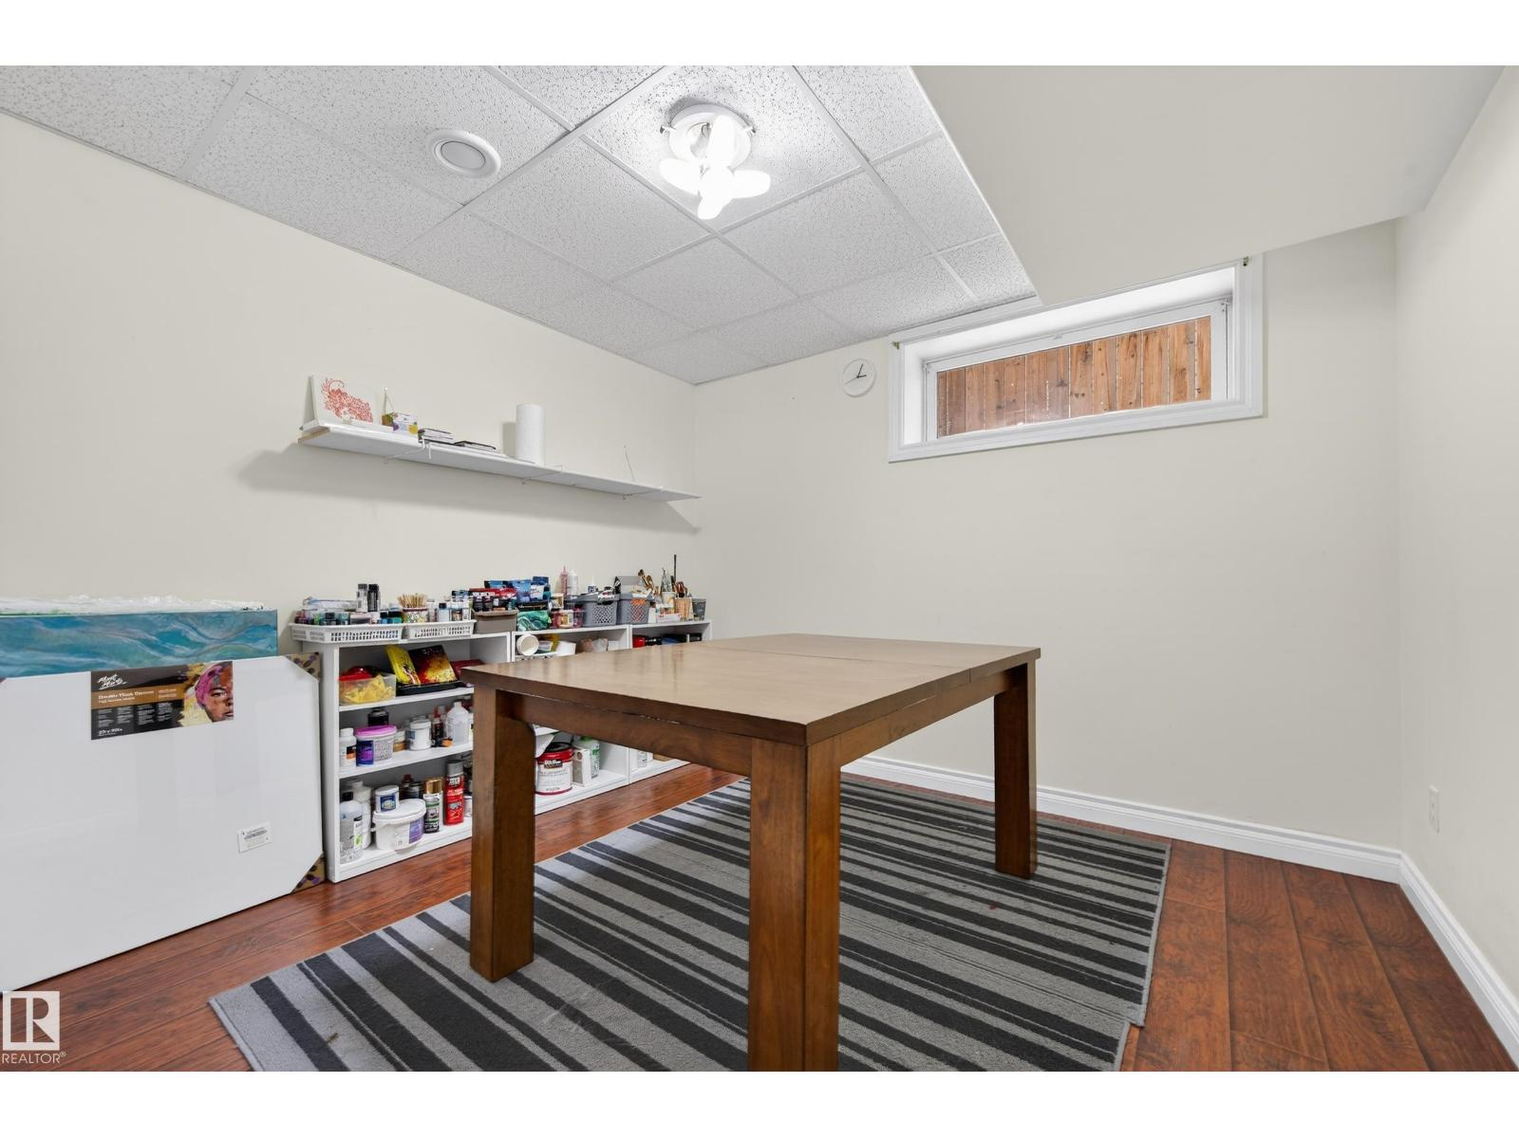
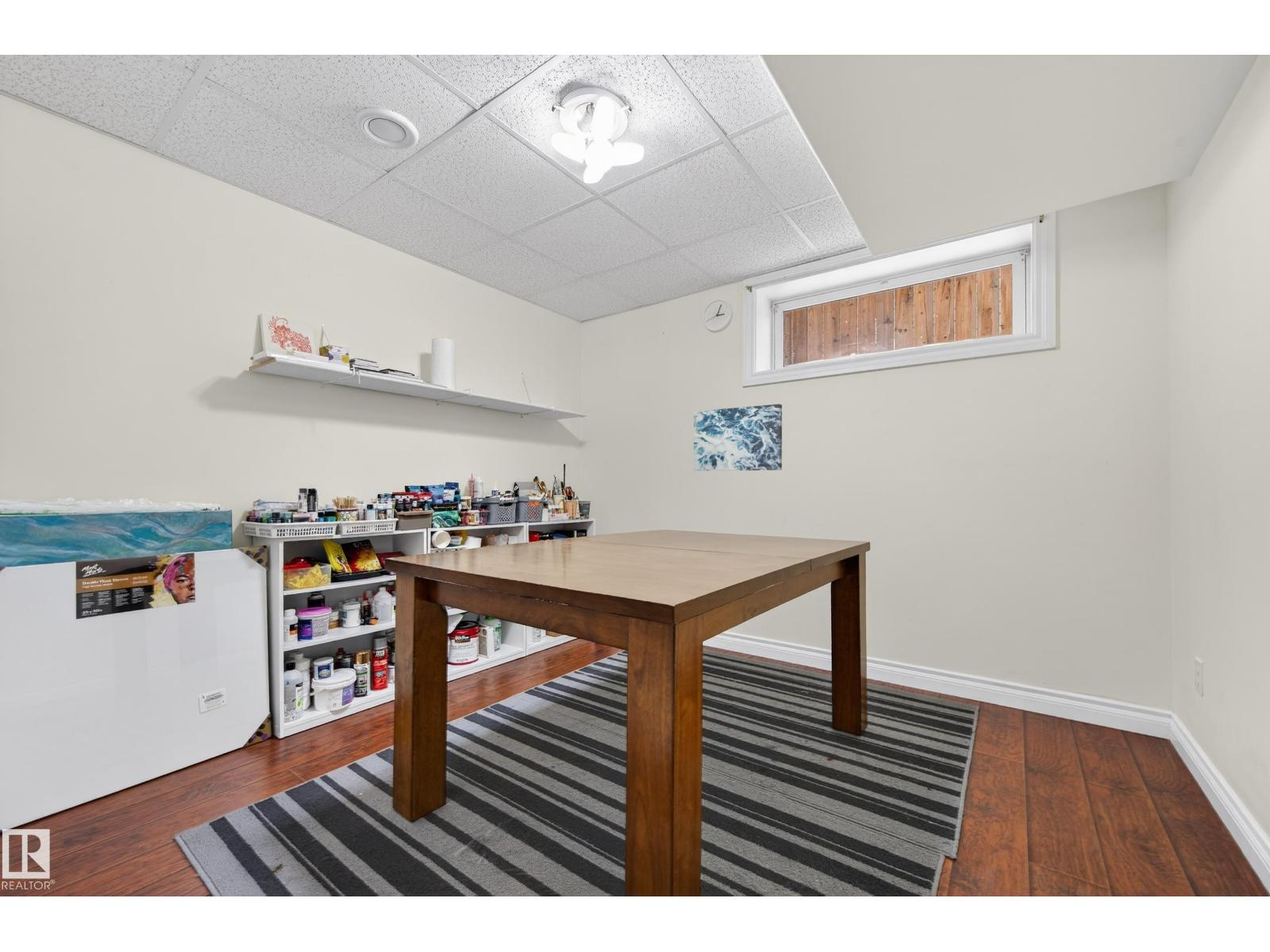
+ wall art (735, 439)
